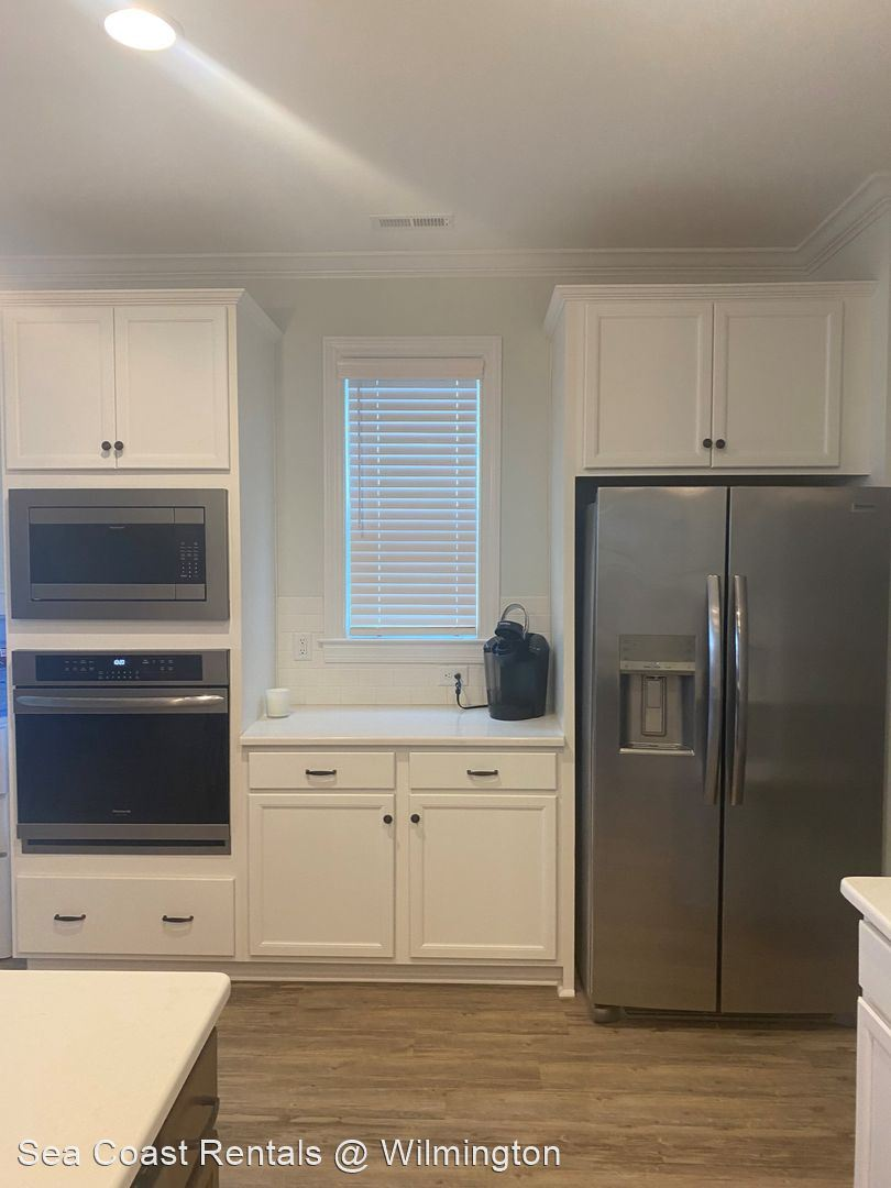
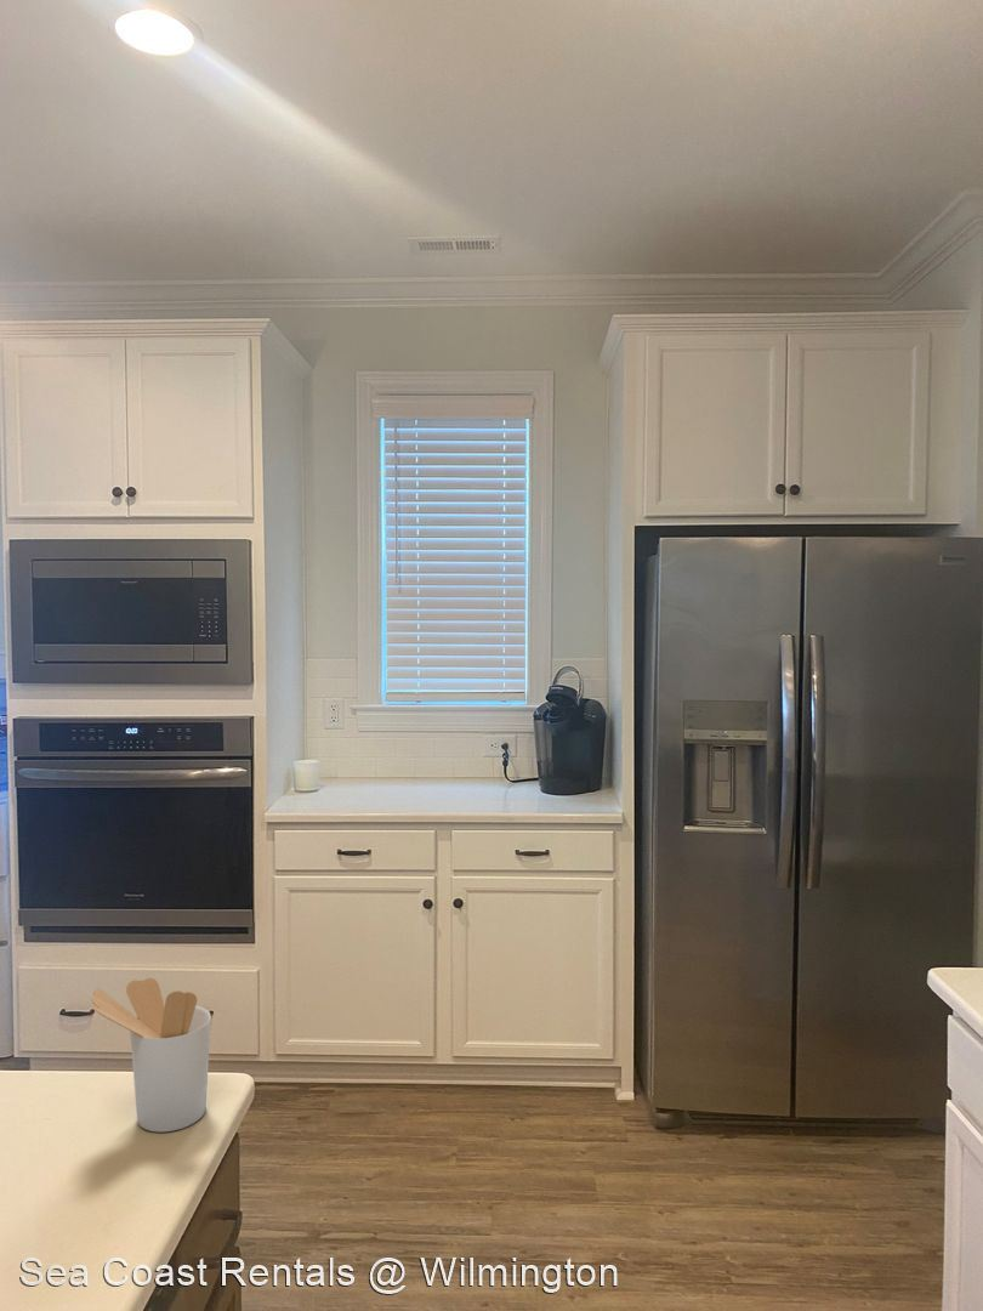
+ utensil holder (149, 1050)
